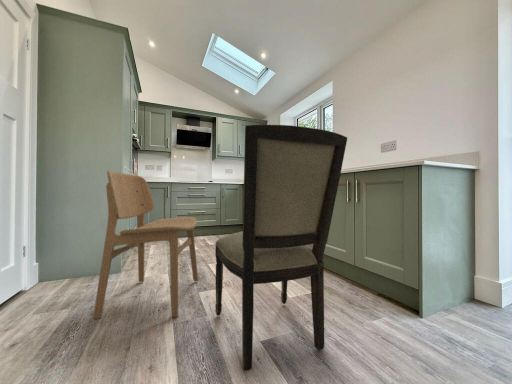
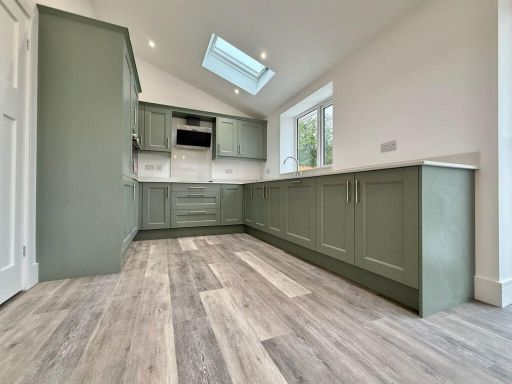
- dining chair (270, 239)
- dining chair (156, 234)
